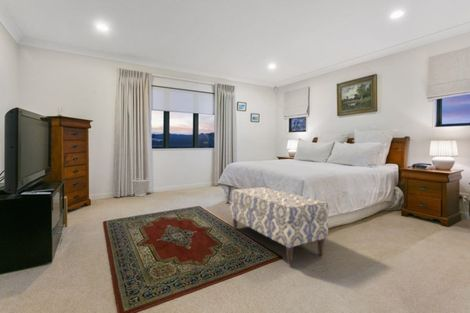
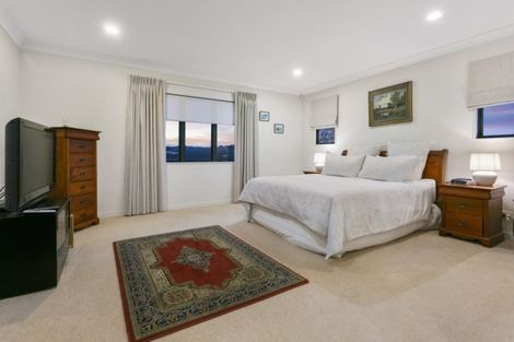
- wastebasket (140, 187)
- bench (272, 217)
